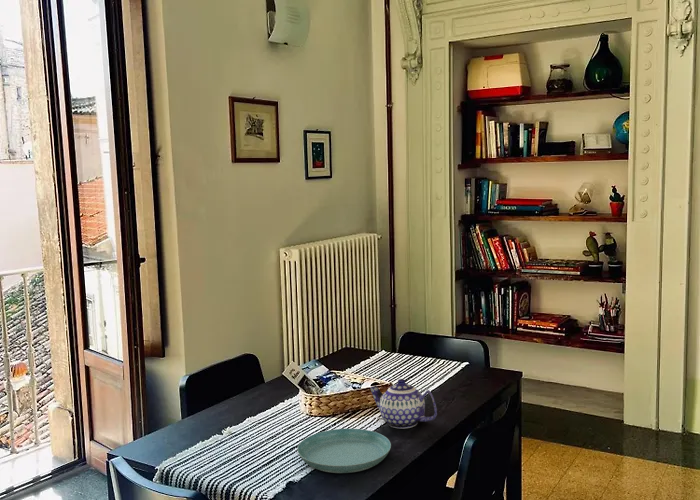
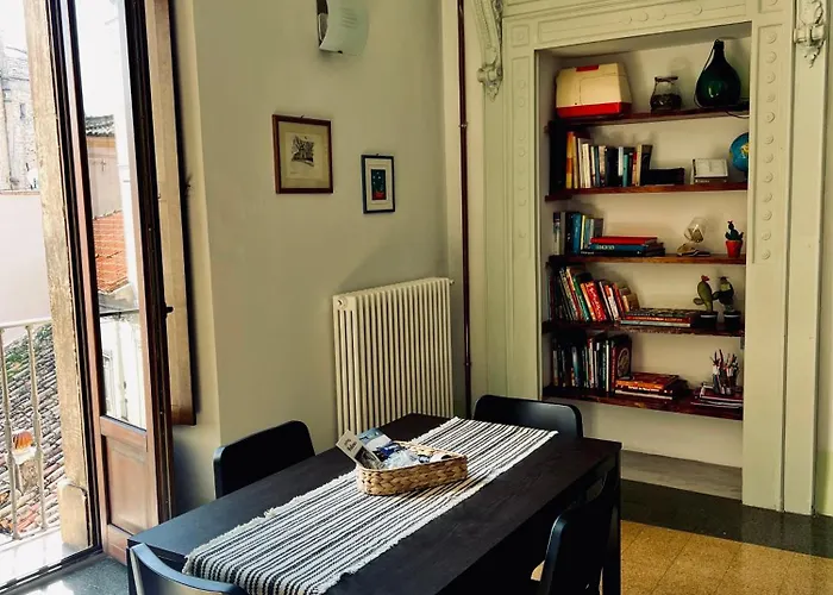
- teapot (403, 401)
- saucer (344, 451)
